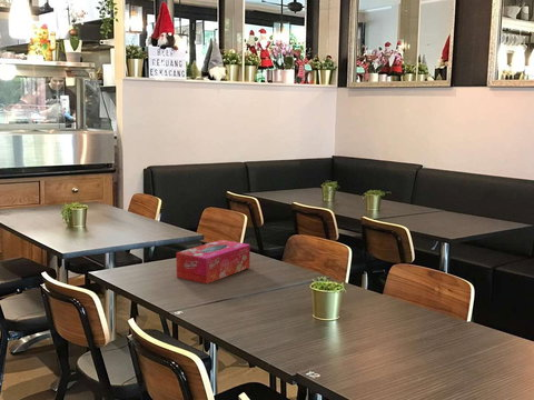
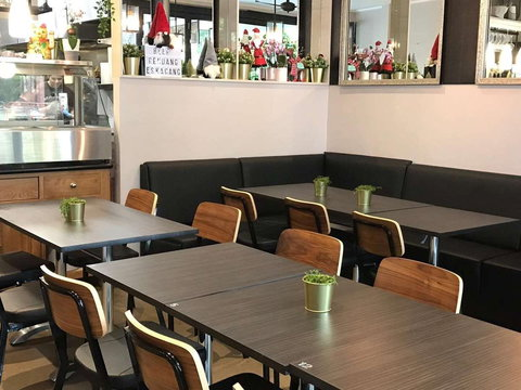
- tissue box (214, 260)
